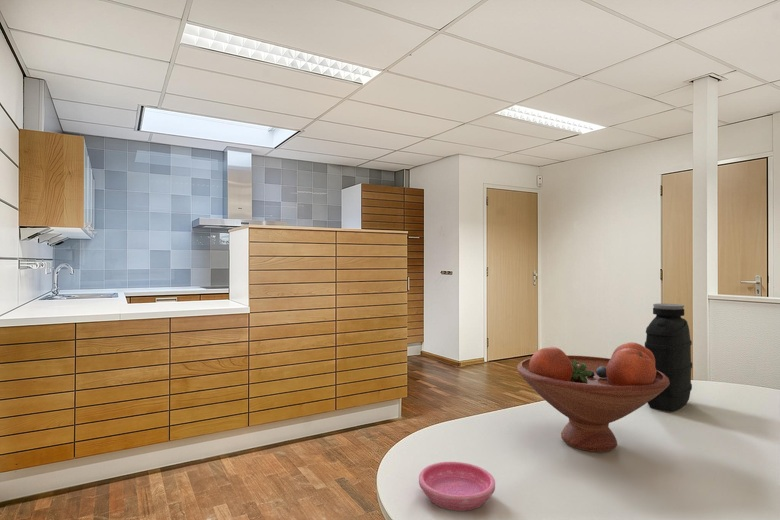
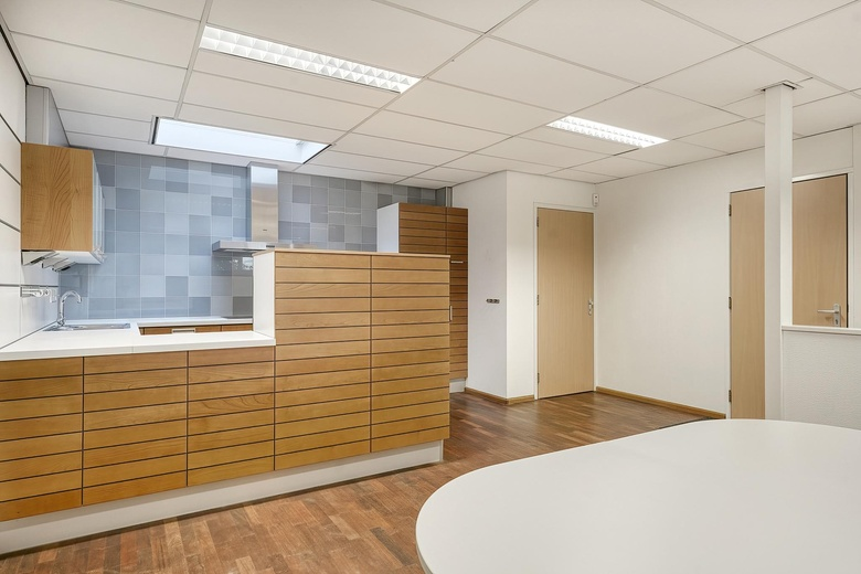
- water jug (668, 354)
- fruit bowl (588, 391)
- saucer (456, 486)
